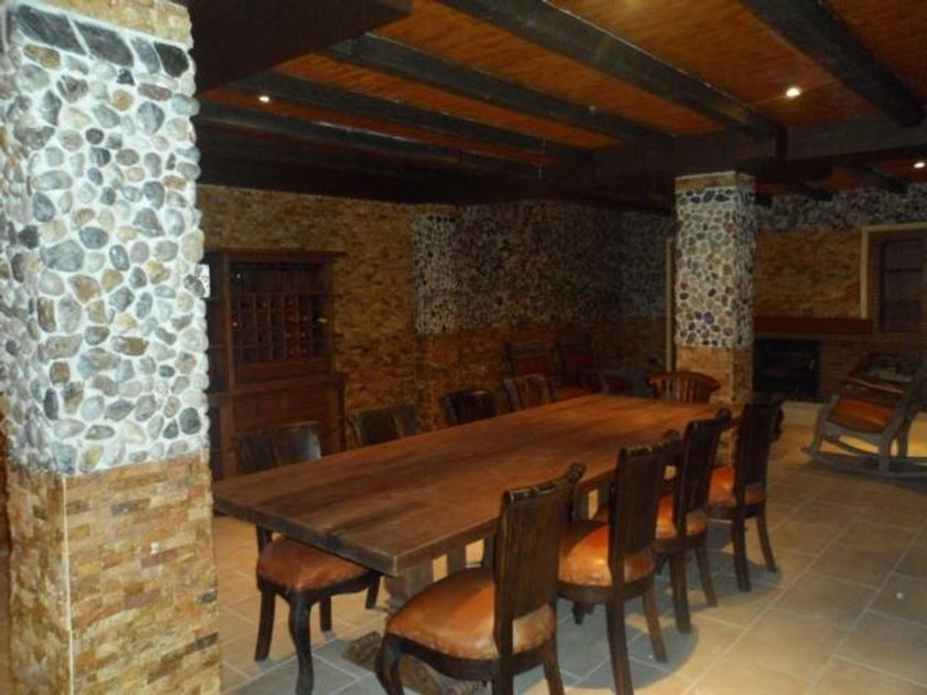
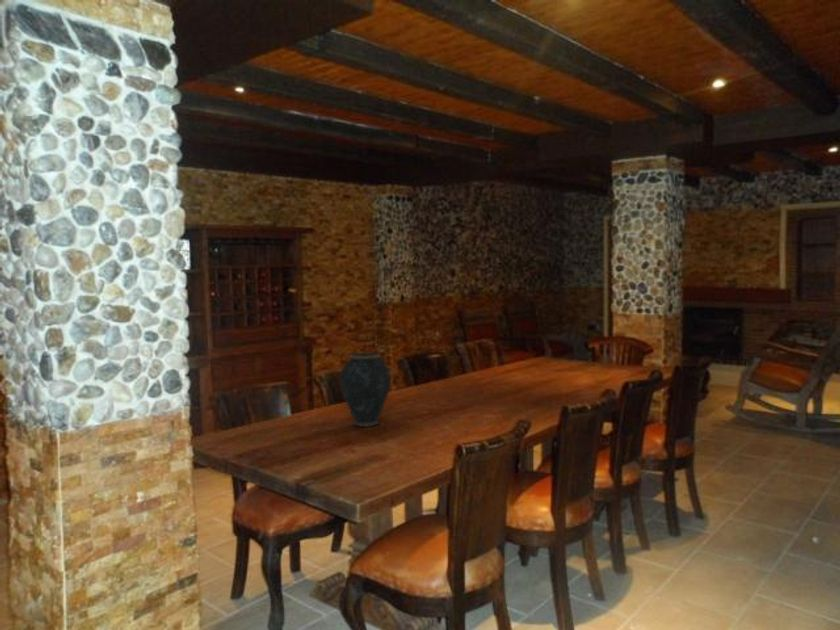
+ vase (365, 389)
